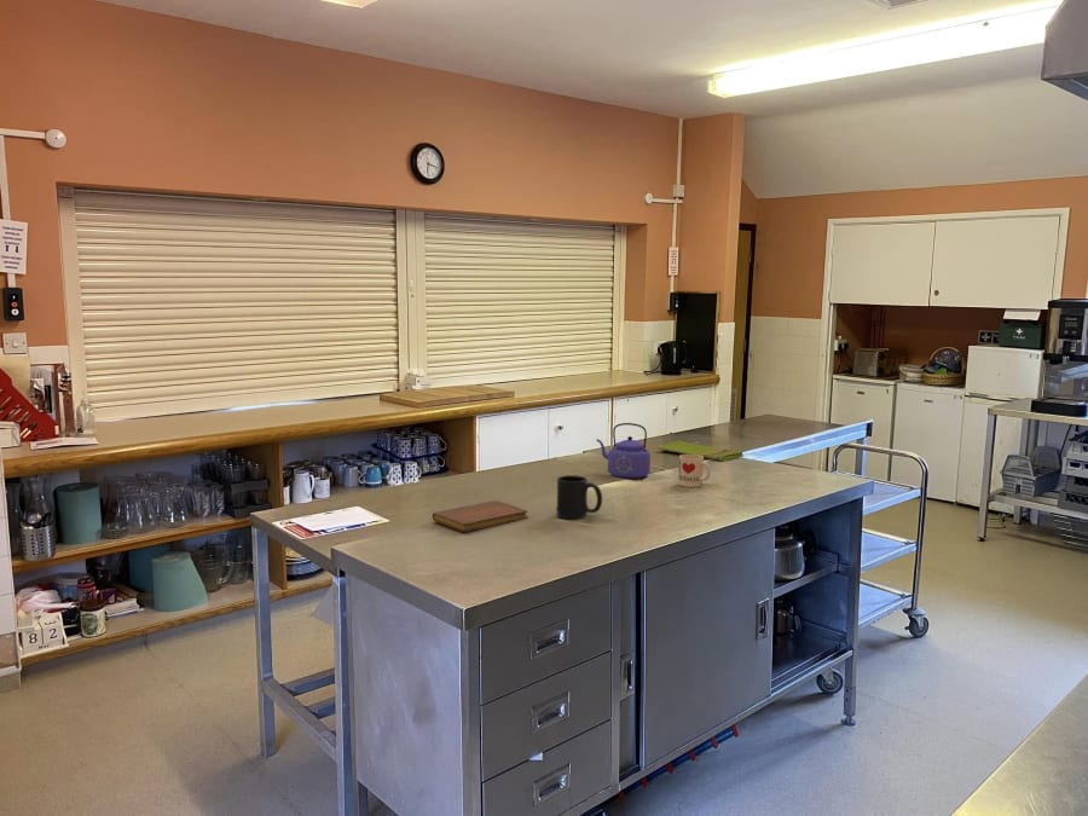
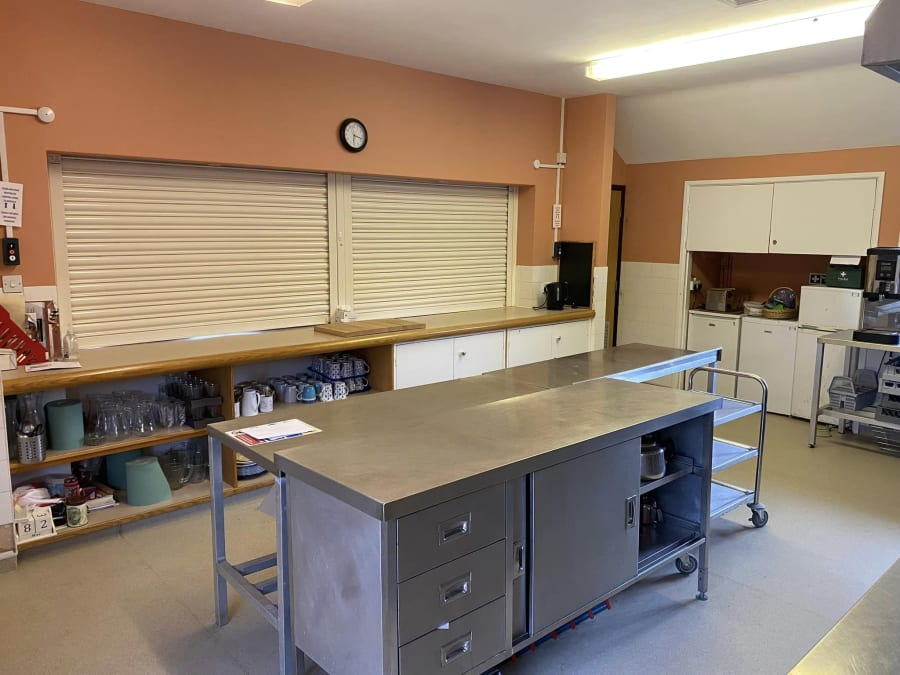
- mug (577, 497)
- kettle (623, 448)
- dish towel (699, 450)
- mug (694, 470)
- notebook (480, 515)
